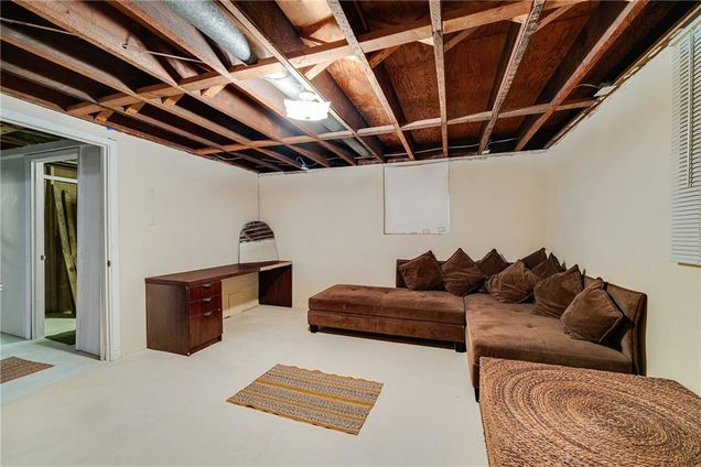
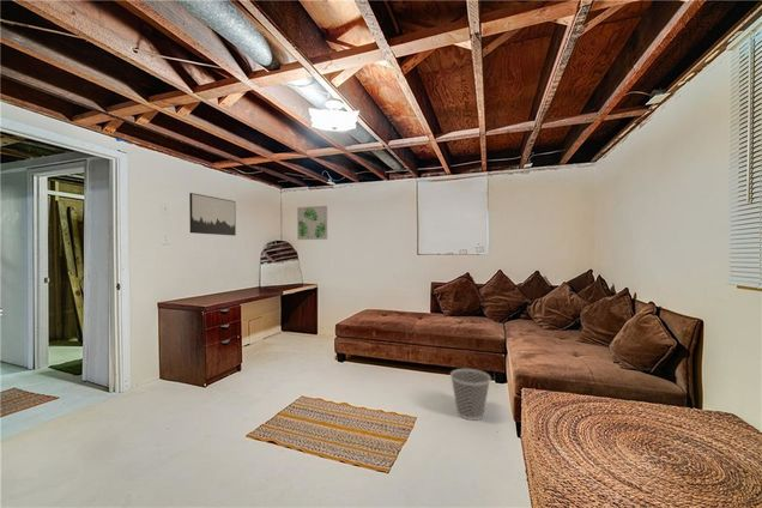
+ wastebasket (470, 394)
+ wall art (214, 216)
+ wall art (312, 223)
